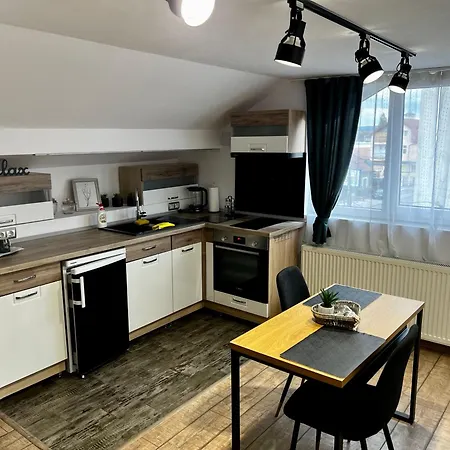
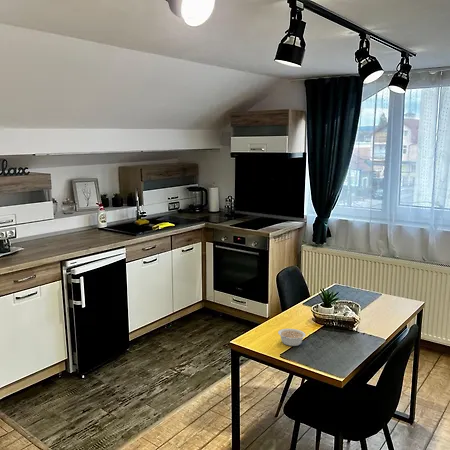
+ legume (292, 337)
